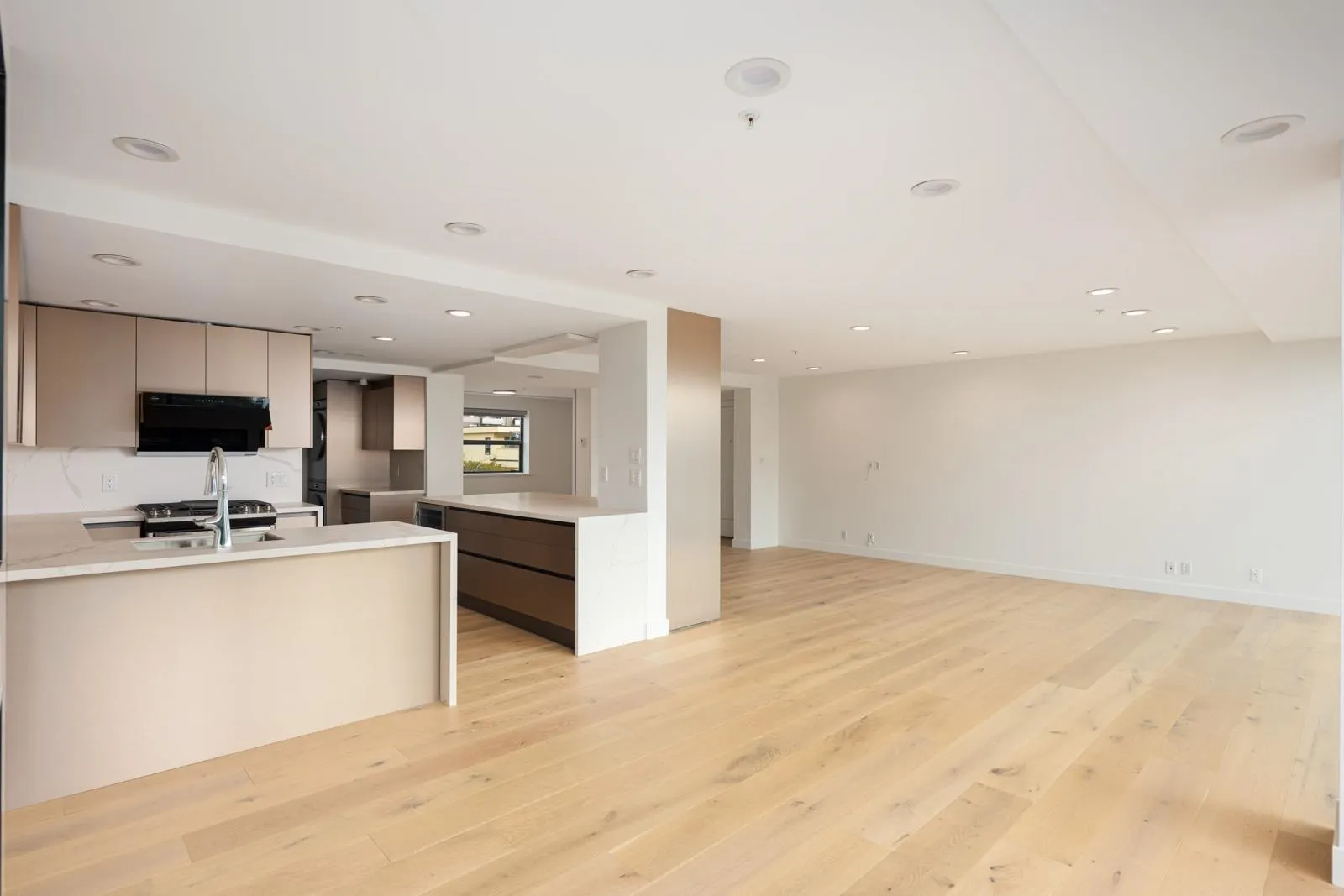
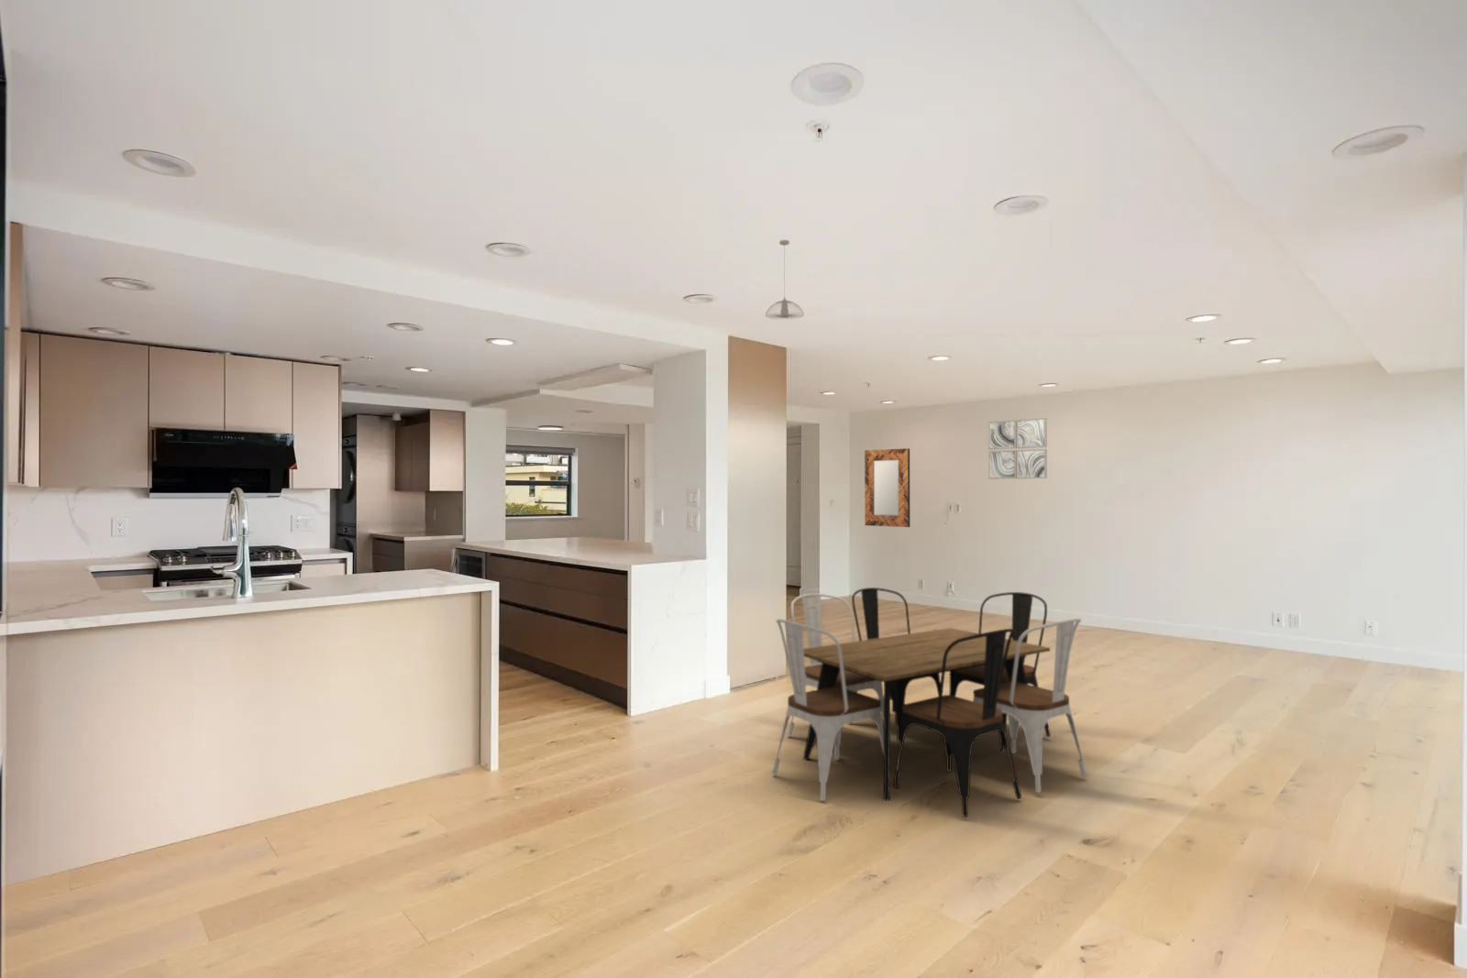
+ dining table (921, 678)
+ pendant light (784, 278)
+ home mirror (886, 488)
+ wall art (1017, 450)
